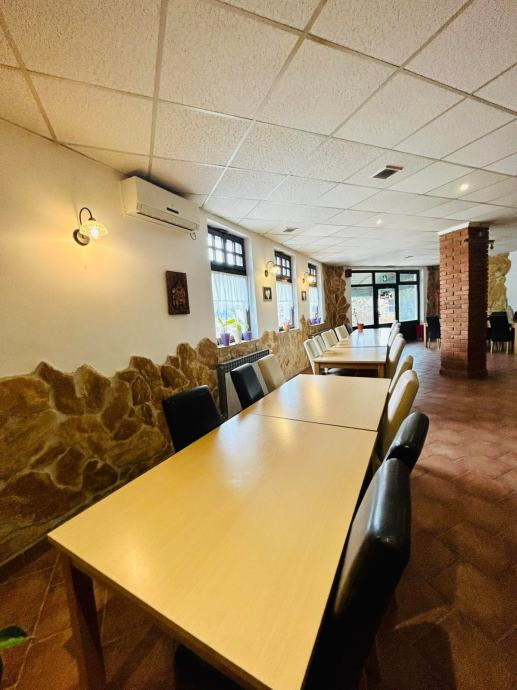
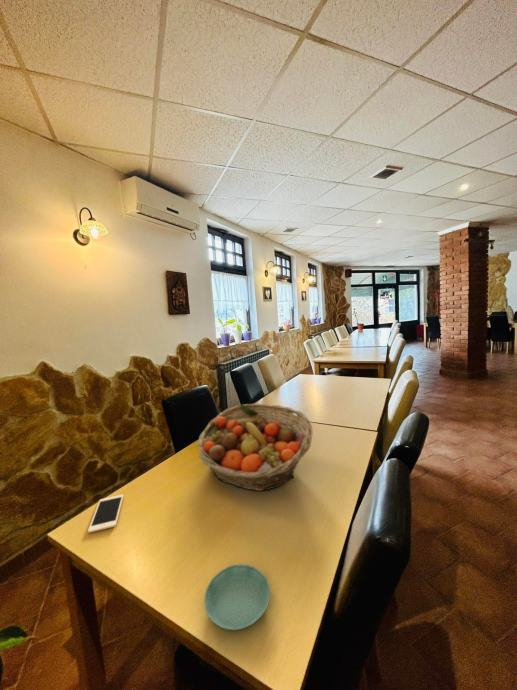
+ cell phone (107, 511)
+ fruit basket (254, 442)
+ saucer (237, 597)
